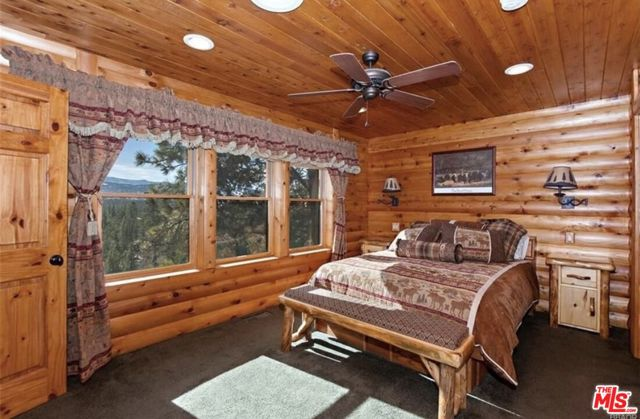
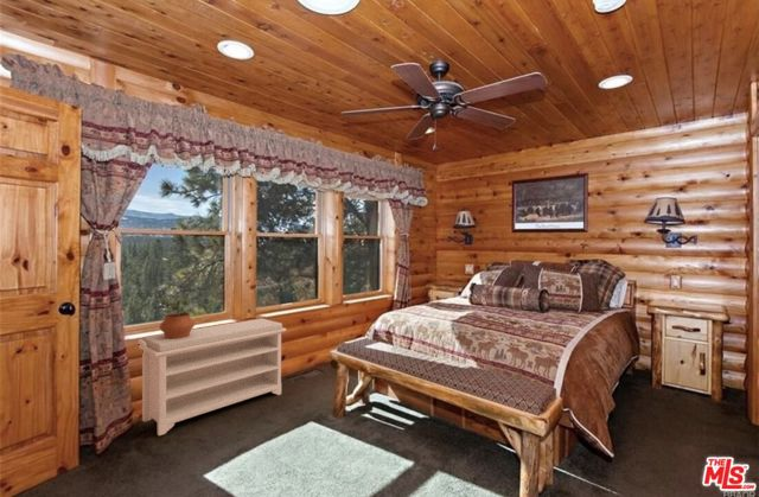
+ potted plant (179, 314)
+ bench (218, 367)
